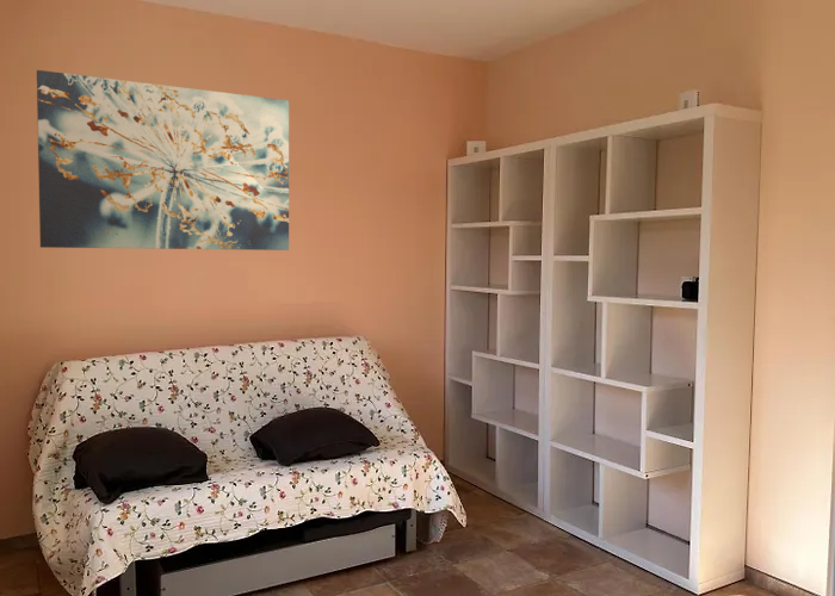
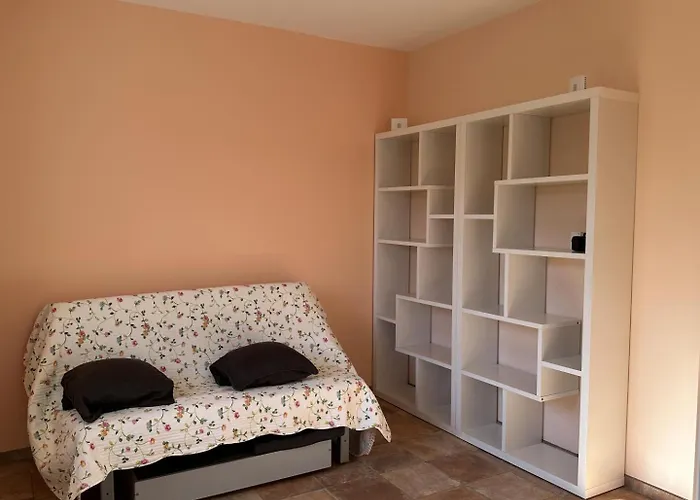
- wall art (173, 168)
